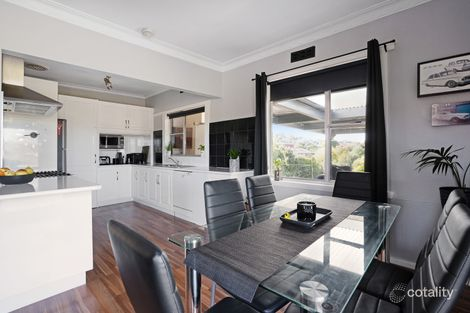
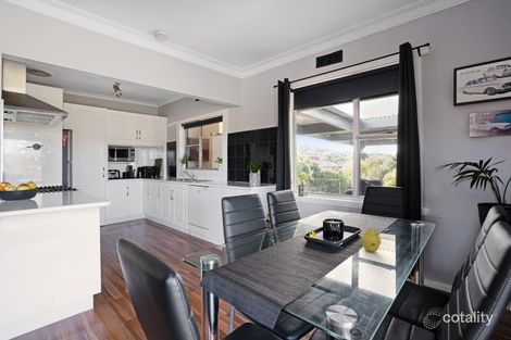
+ fruit (371, 239)
